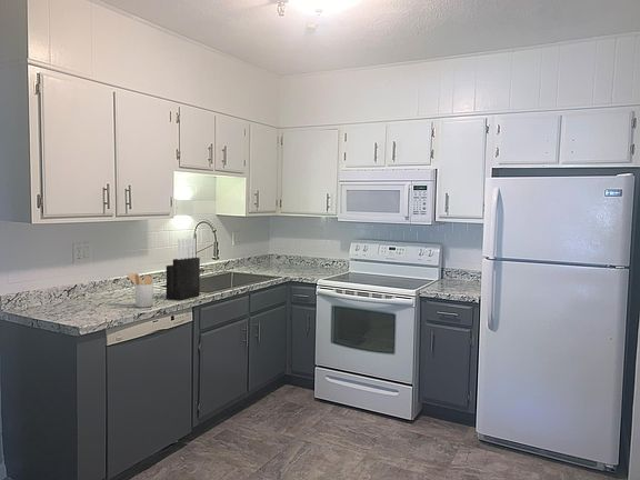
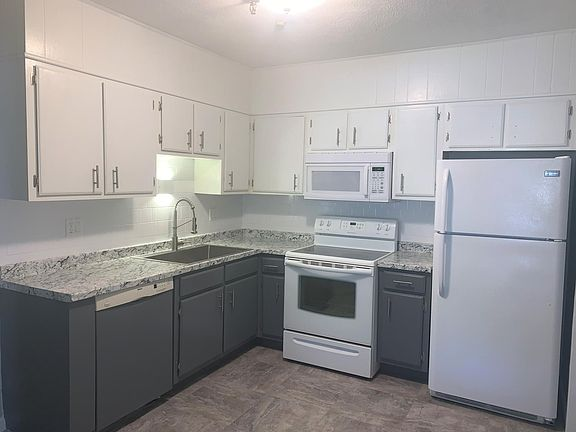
- utensil holder (140, 289)
- knife block (181, 268)
